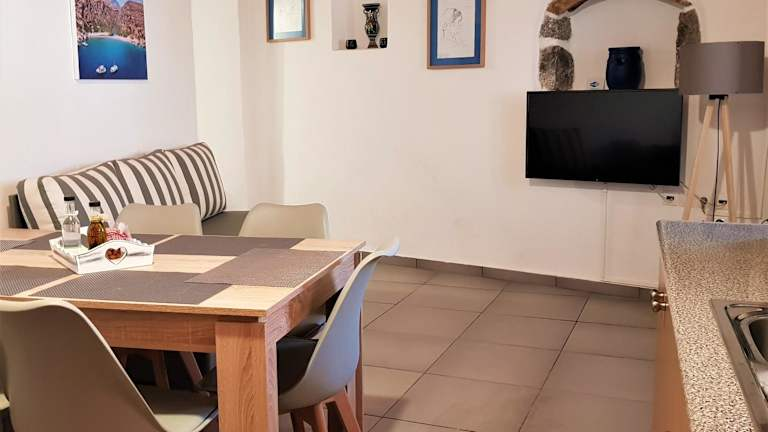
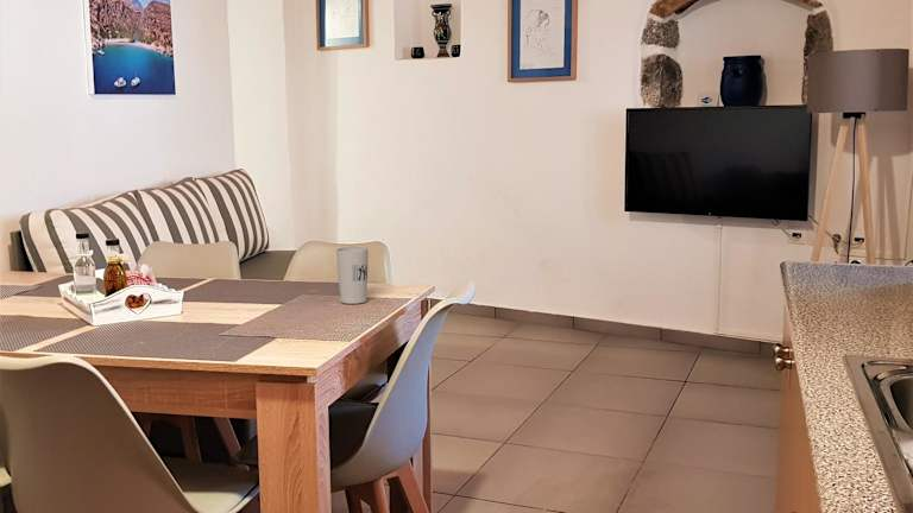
+ cup (352, 274)
